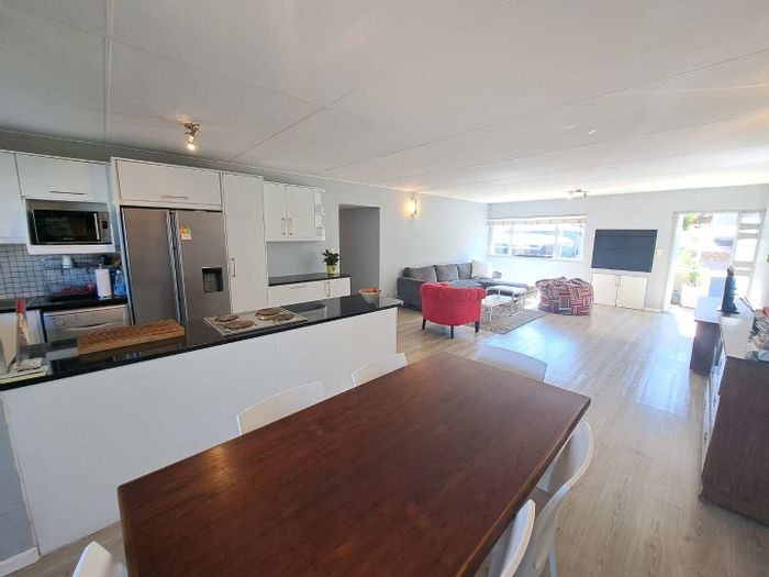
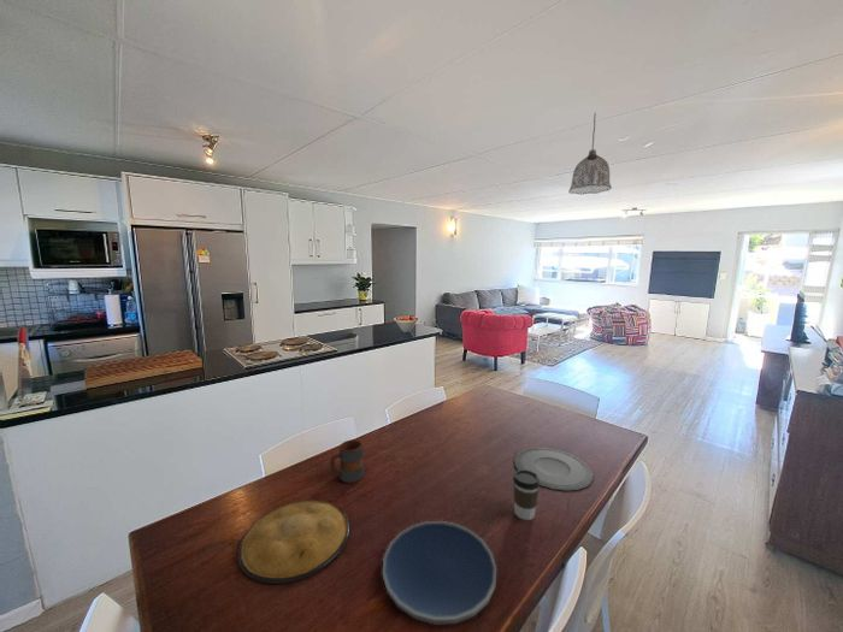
+ mug (347, 462)
+ plate (438, 566)
+ coffee cup (525, 495)
+ plate (296, 528)
+ plate (552, 466)
+ pendant lamp (591, 152)
